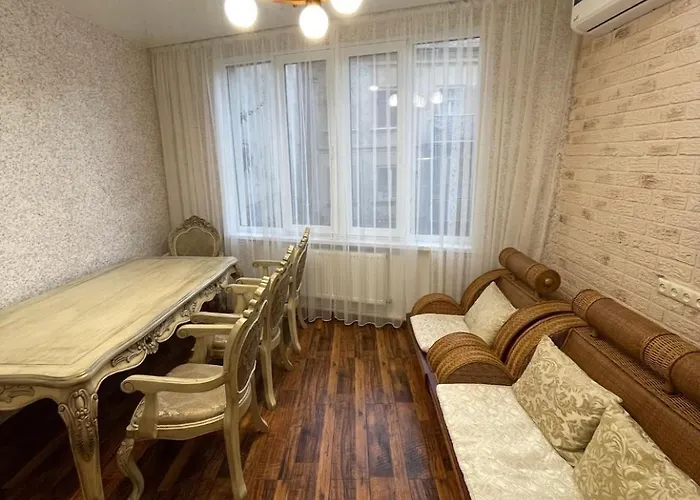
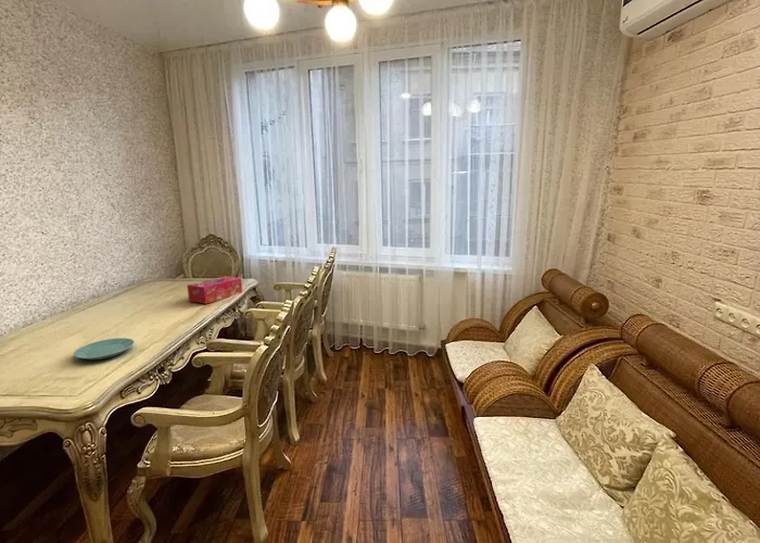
+ tissue box (215, 289)
+ plate (104, 350)
